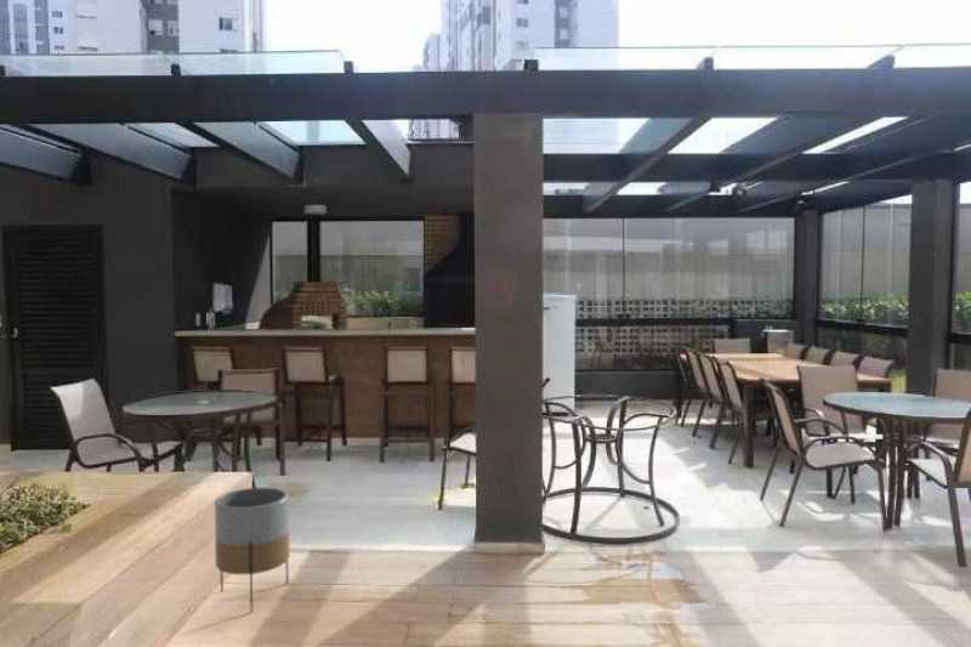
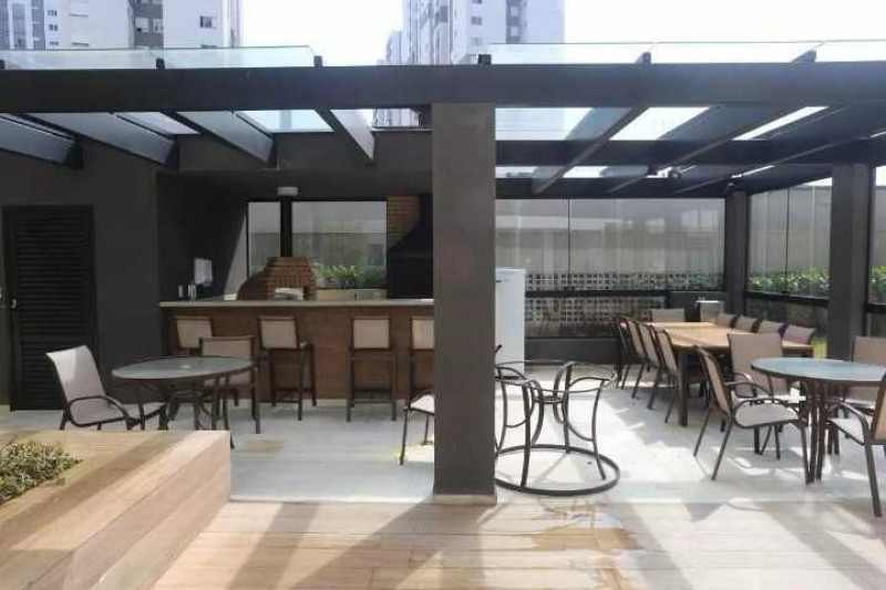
- planter (251, 546)
